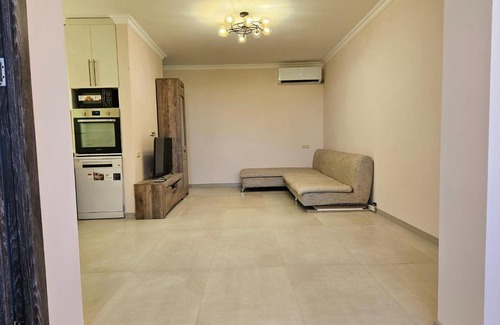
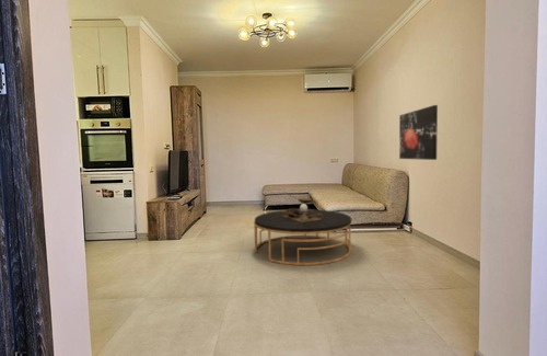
+ coffee table (302, 223)
+ wall art (416, 135)
